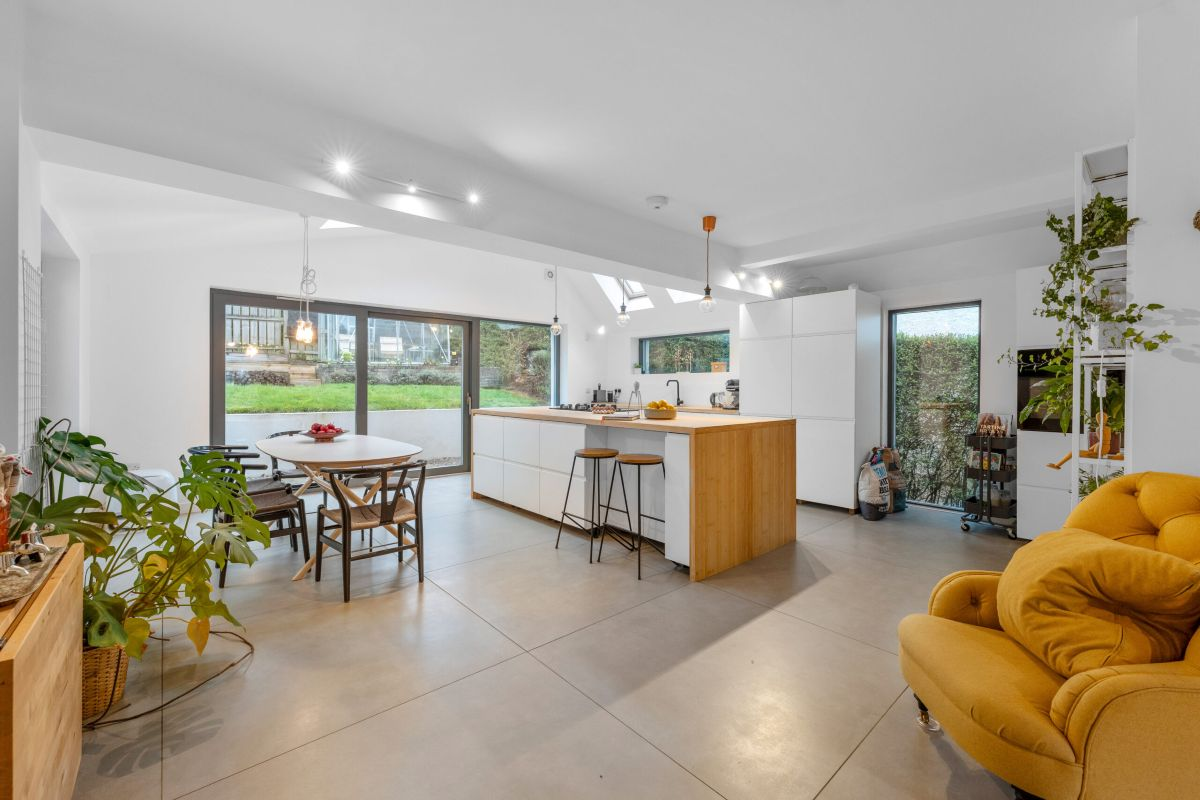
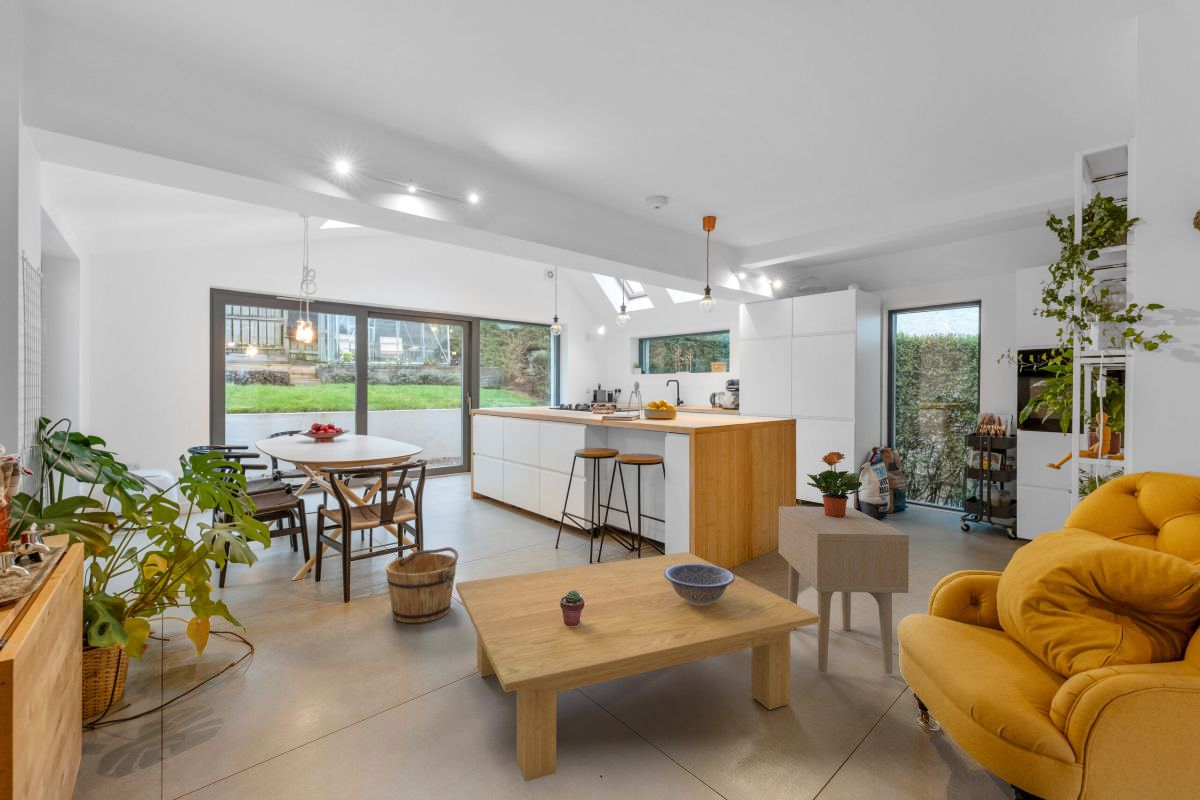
+ potted succulent (572, 606)
+ bucket (423, 583)
+ side table (838, 584)
+ decorative bowl (698, 586)
+ coffee table (623, 640)
+ potted plant (833, 483)
